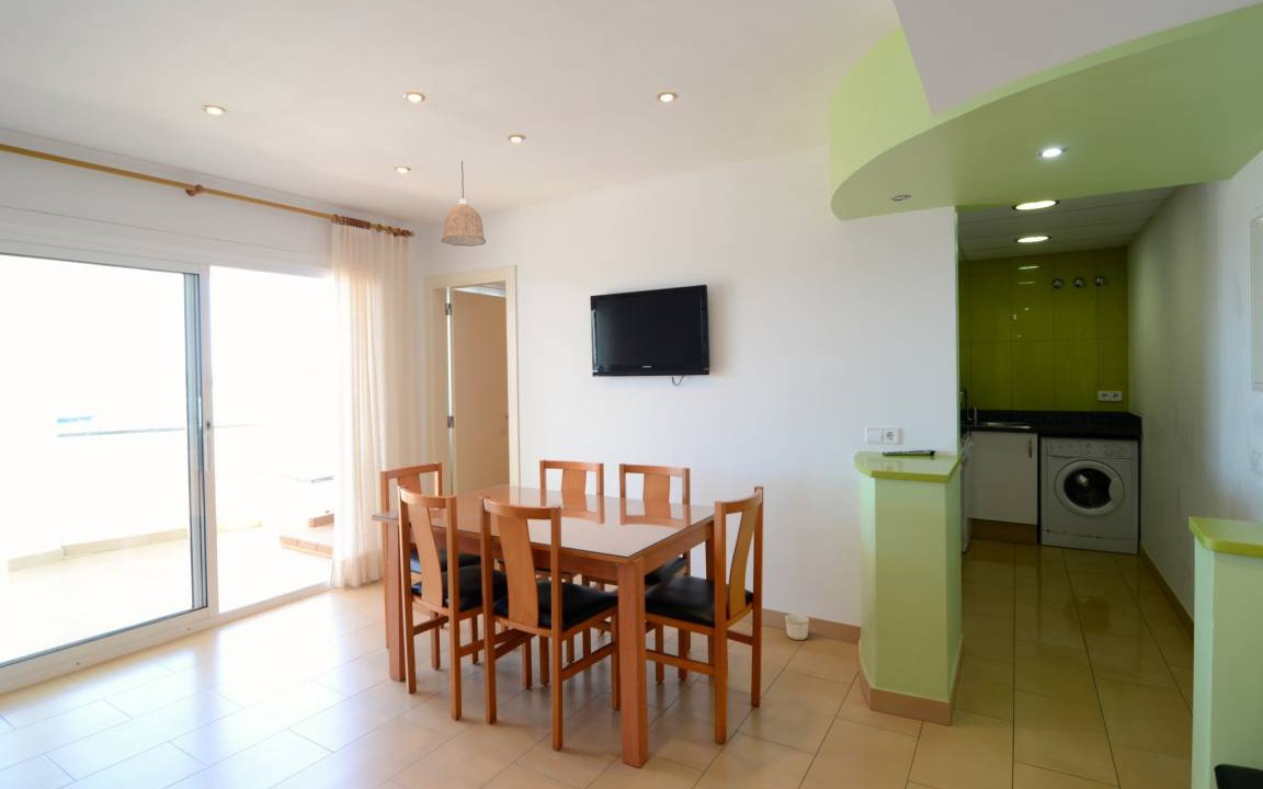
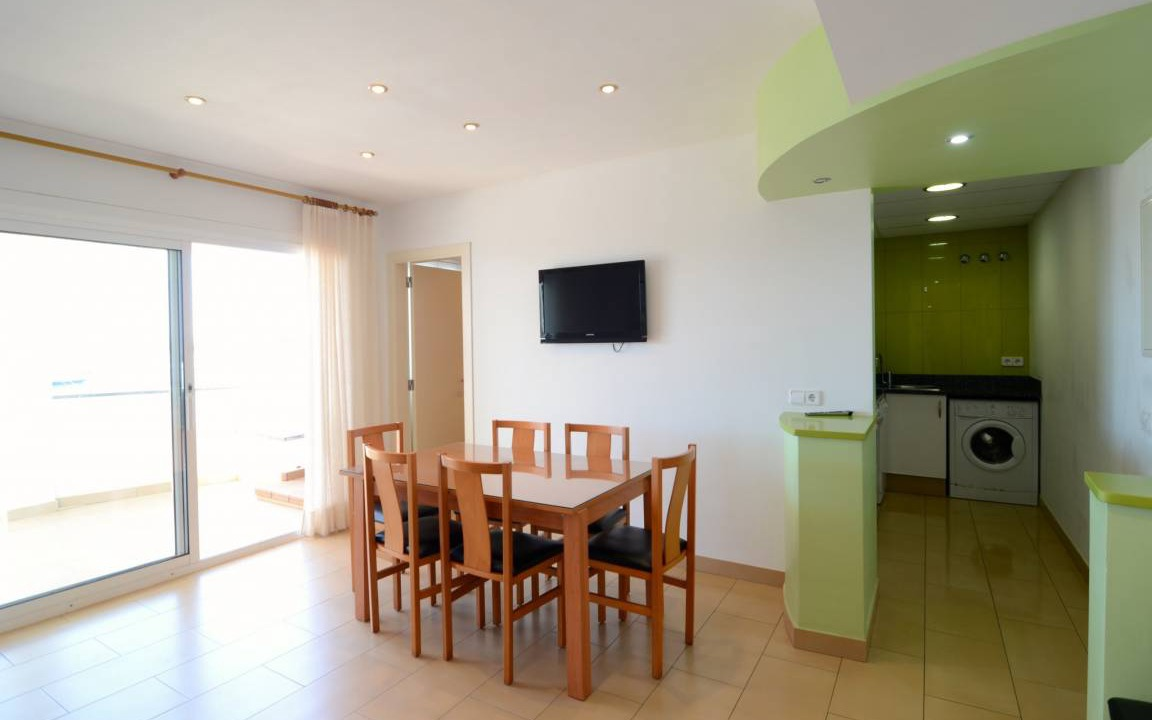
- planter (797, 627)
- pendant lamp (463, 201)
